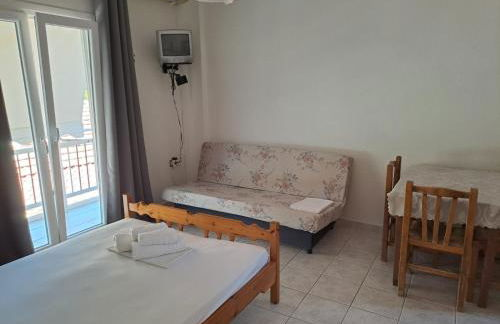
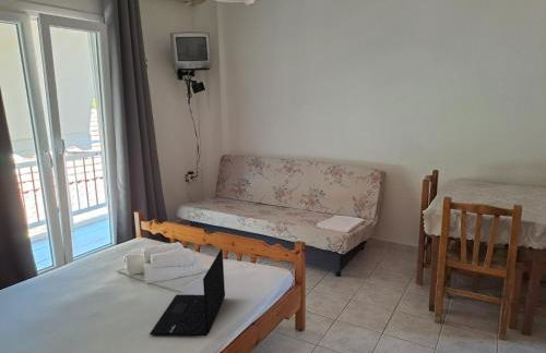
+ laptop (189, 295)
